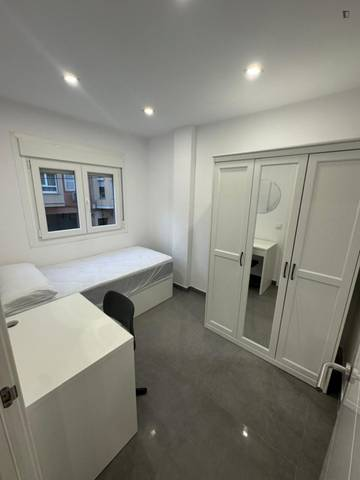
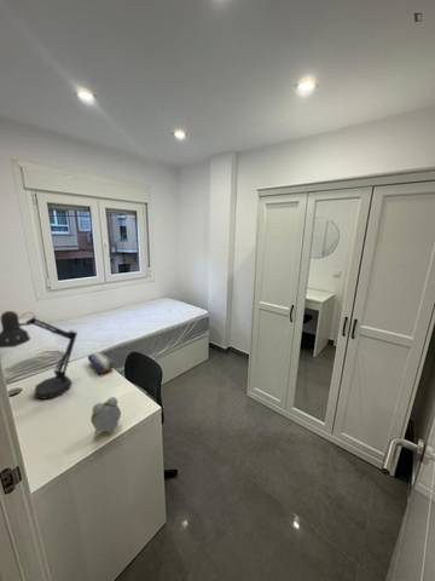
+ desk lamp (29, 339)
+ alarm clock (106, 416)
+ pencil case (100, 362)
